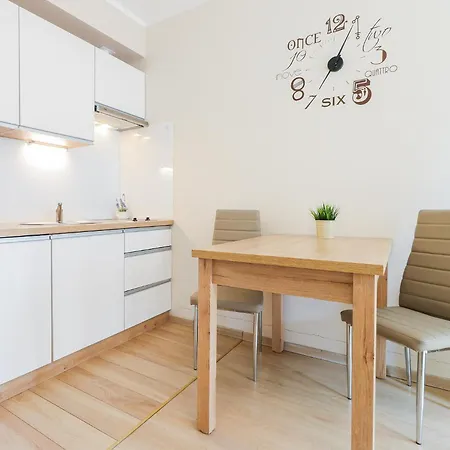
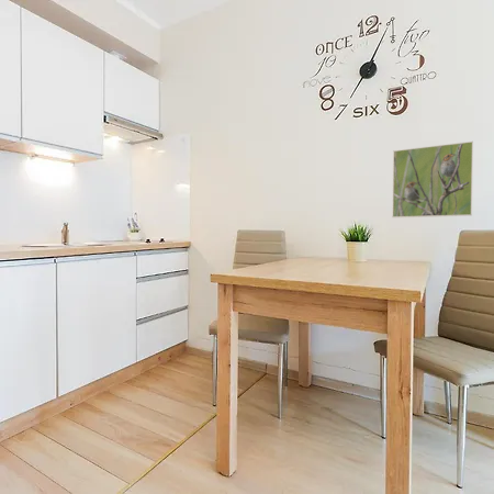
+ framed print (430, 181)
